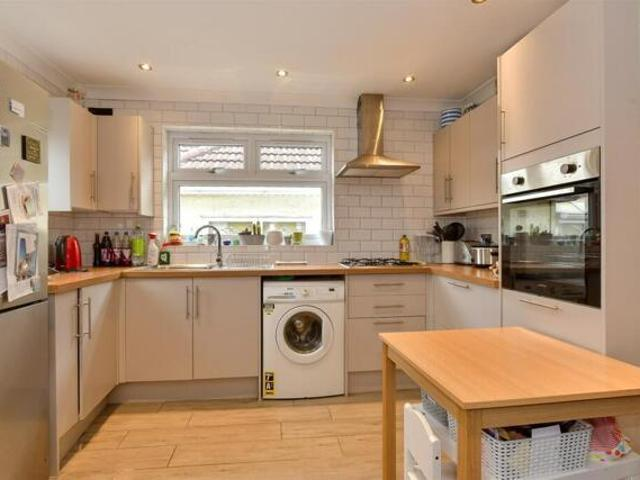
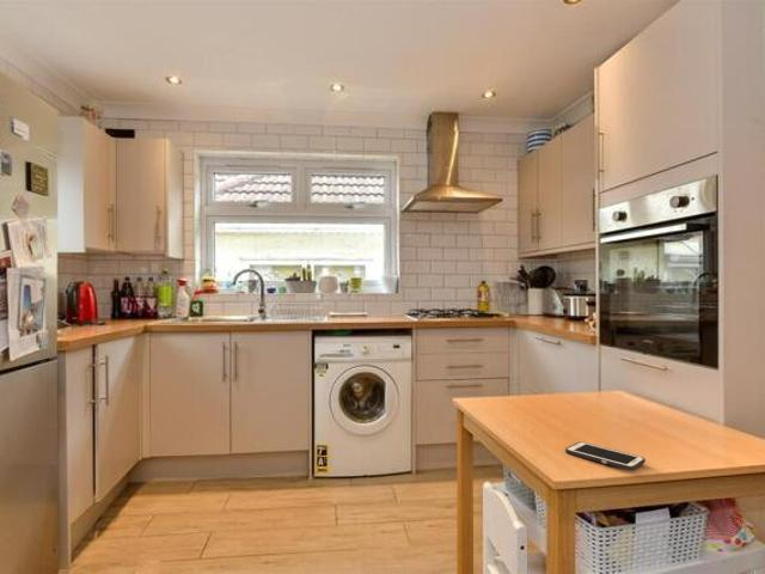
+ cell phone (604, 454)
